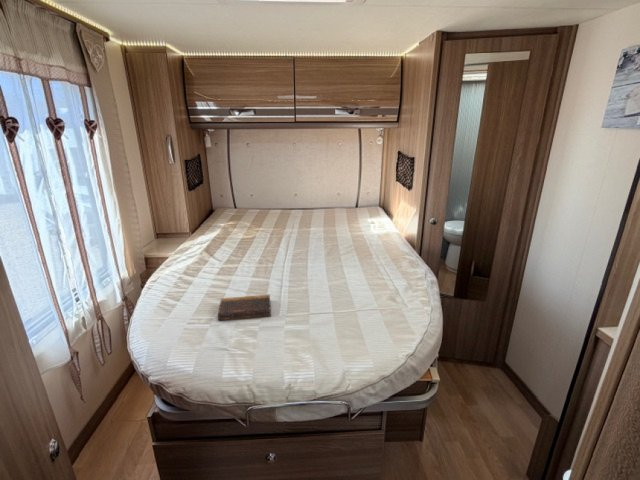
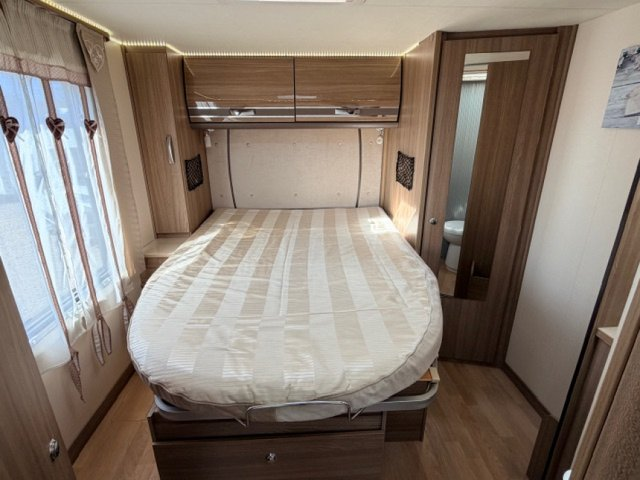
- book (245, 307)
